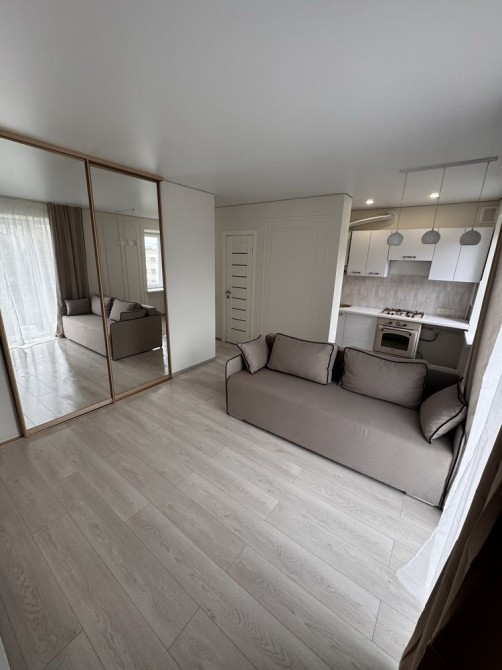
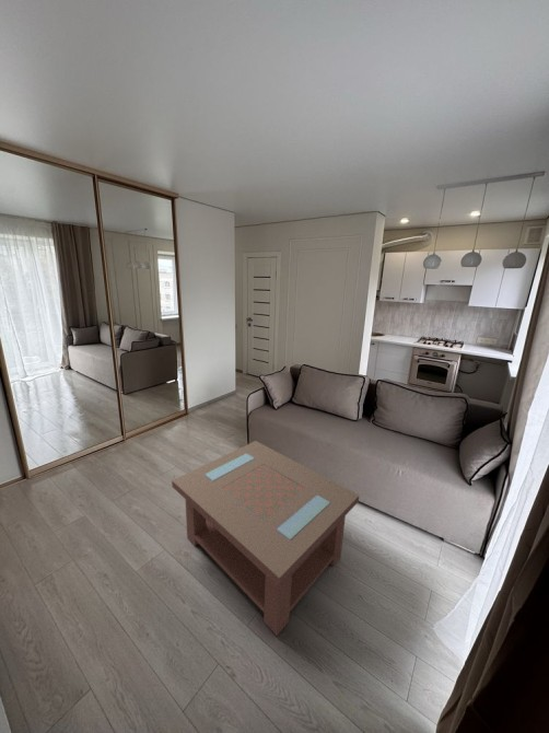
+ coffee table (262, 517)
